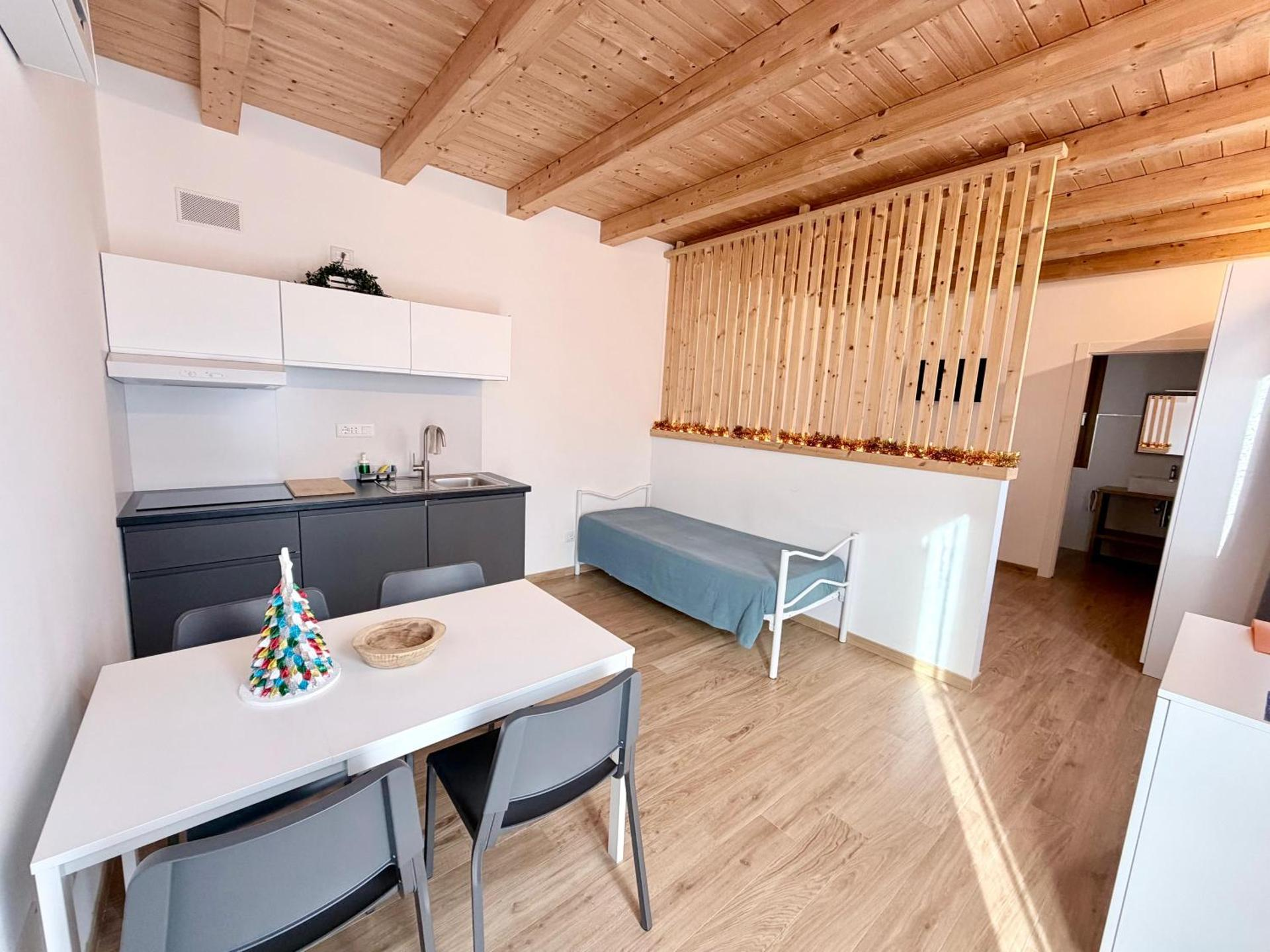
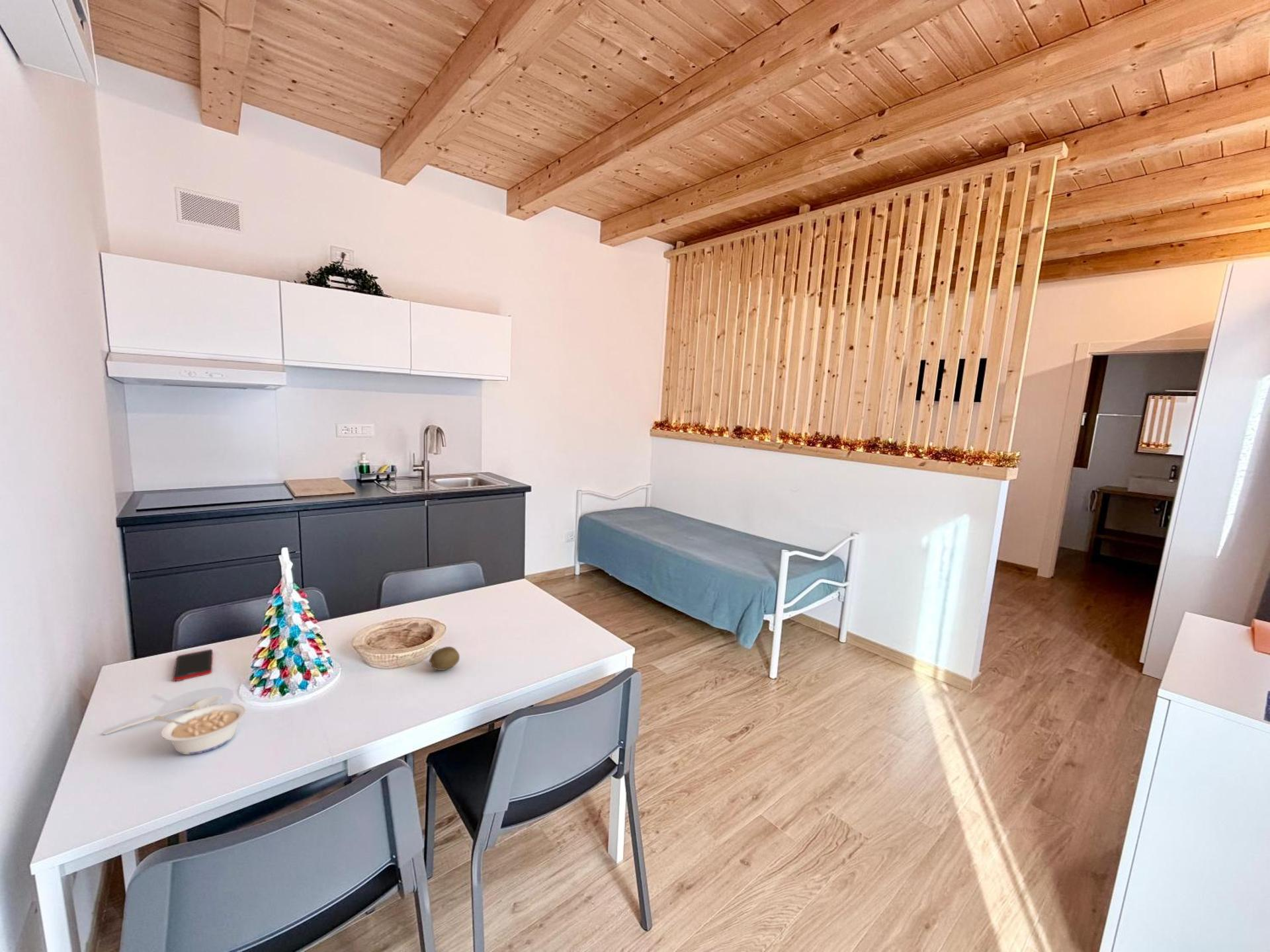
+ legume (202, 729)
+ cell phone (194, 664)
+ stirrer (166, 714)
+ fruit (444, 658)
